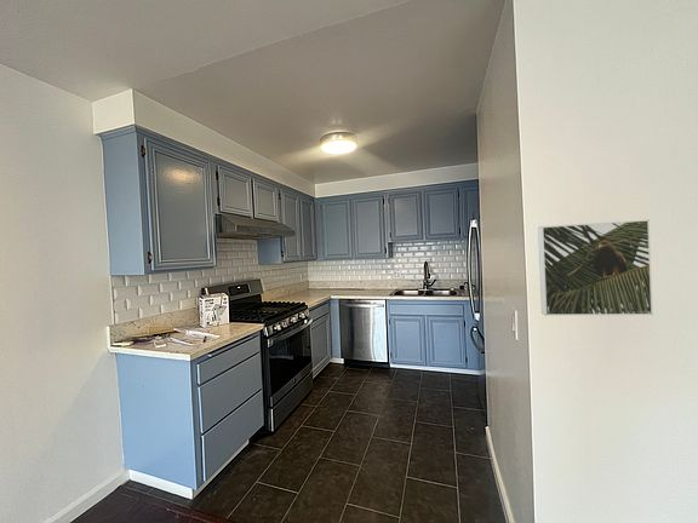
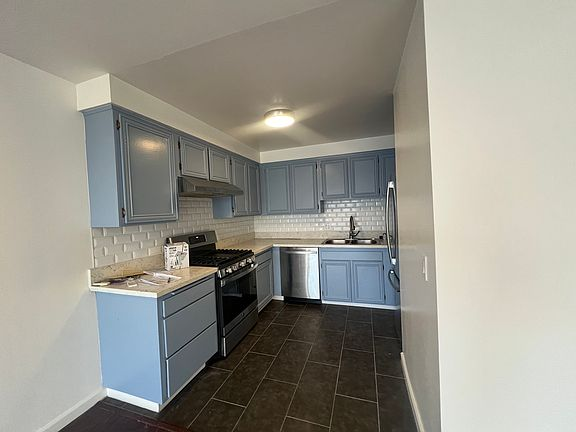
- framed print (593, 269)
